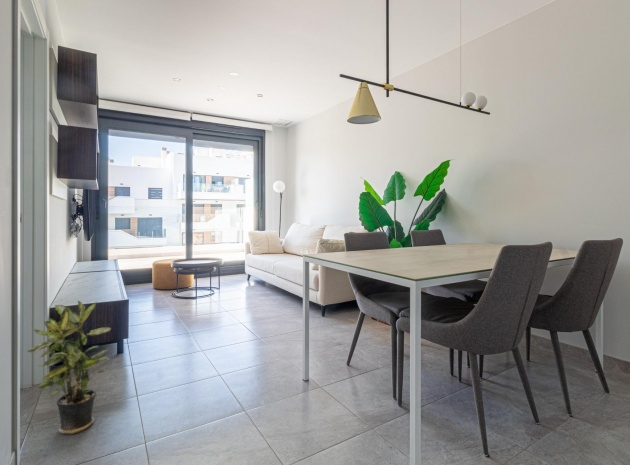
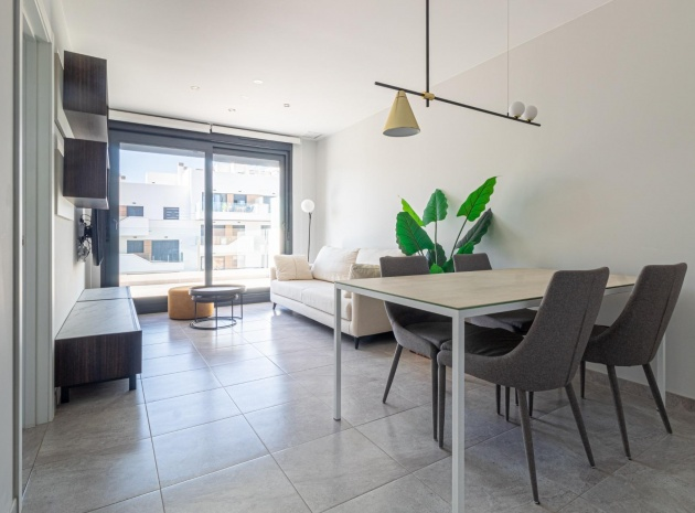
- potted plant (71, 367)
